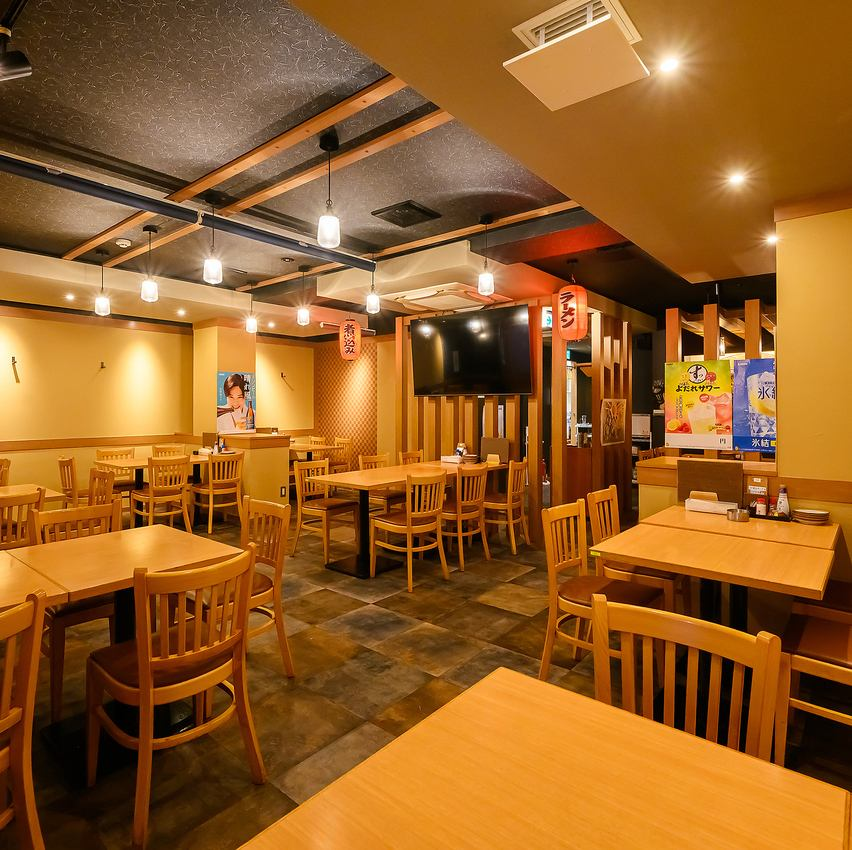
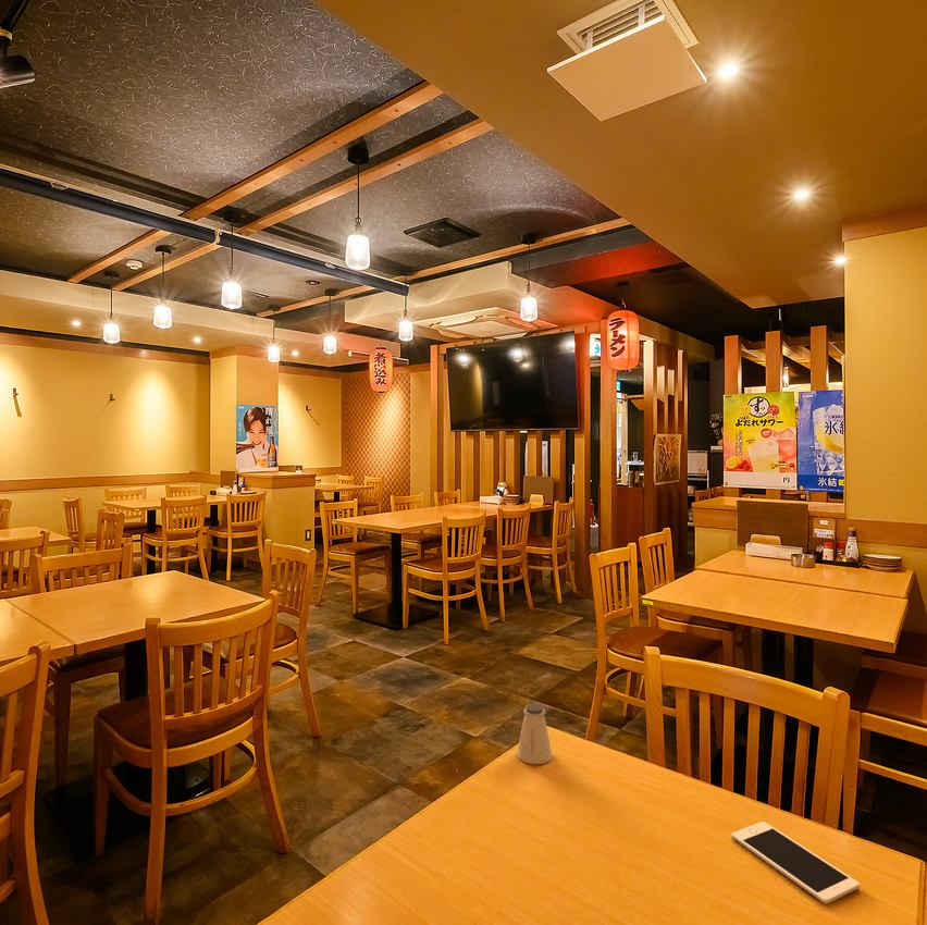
+ saltshaker (534, 730)
+ cell phone (791, 859)
